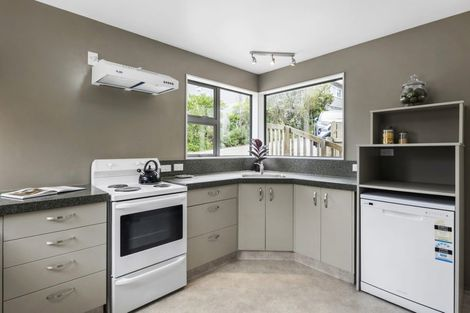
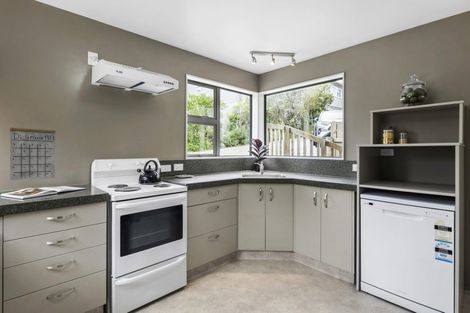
+ calendar (33, 148)
